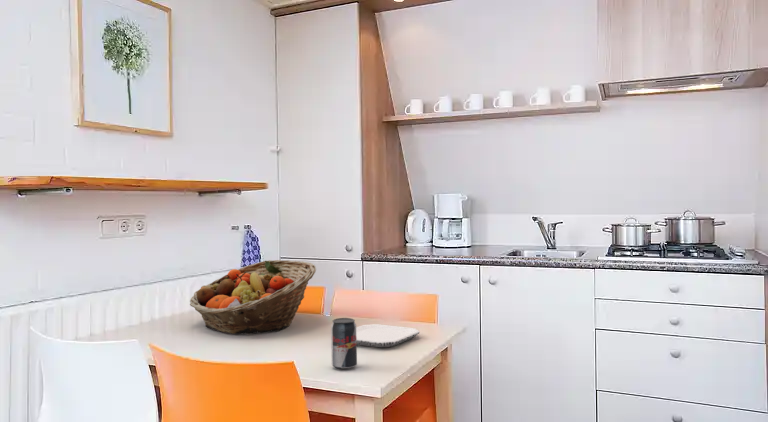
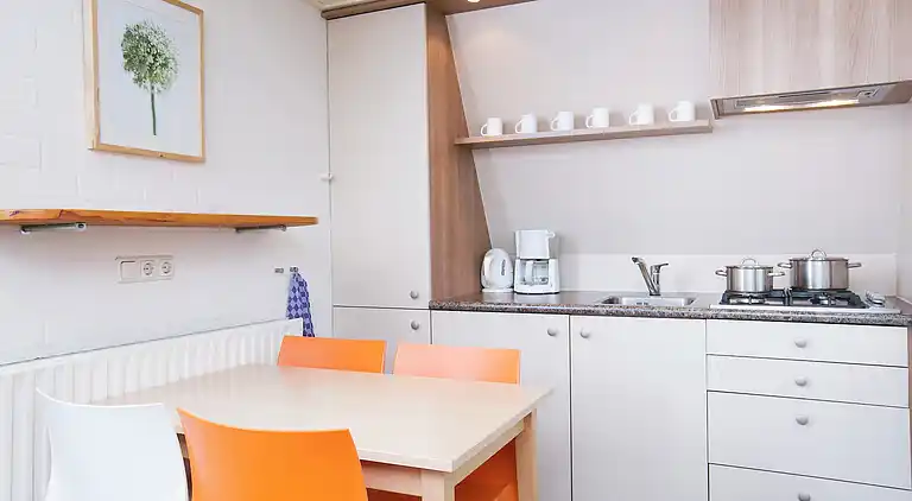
- plate (378, 335)
- fruit basket (253, 294)
- beverage can (344, 343)
